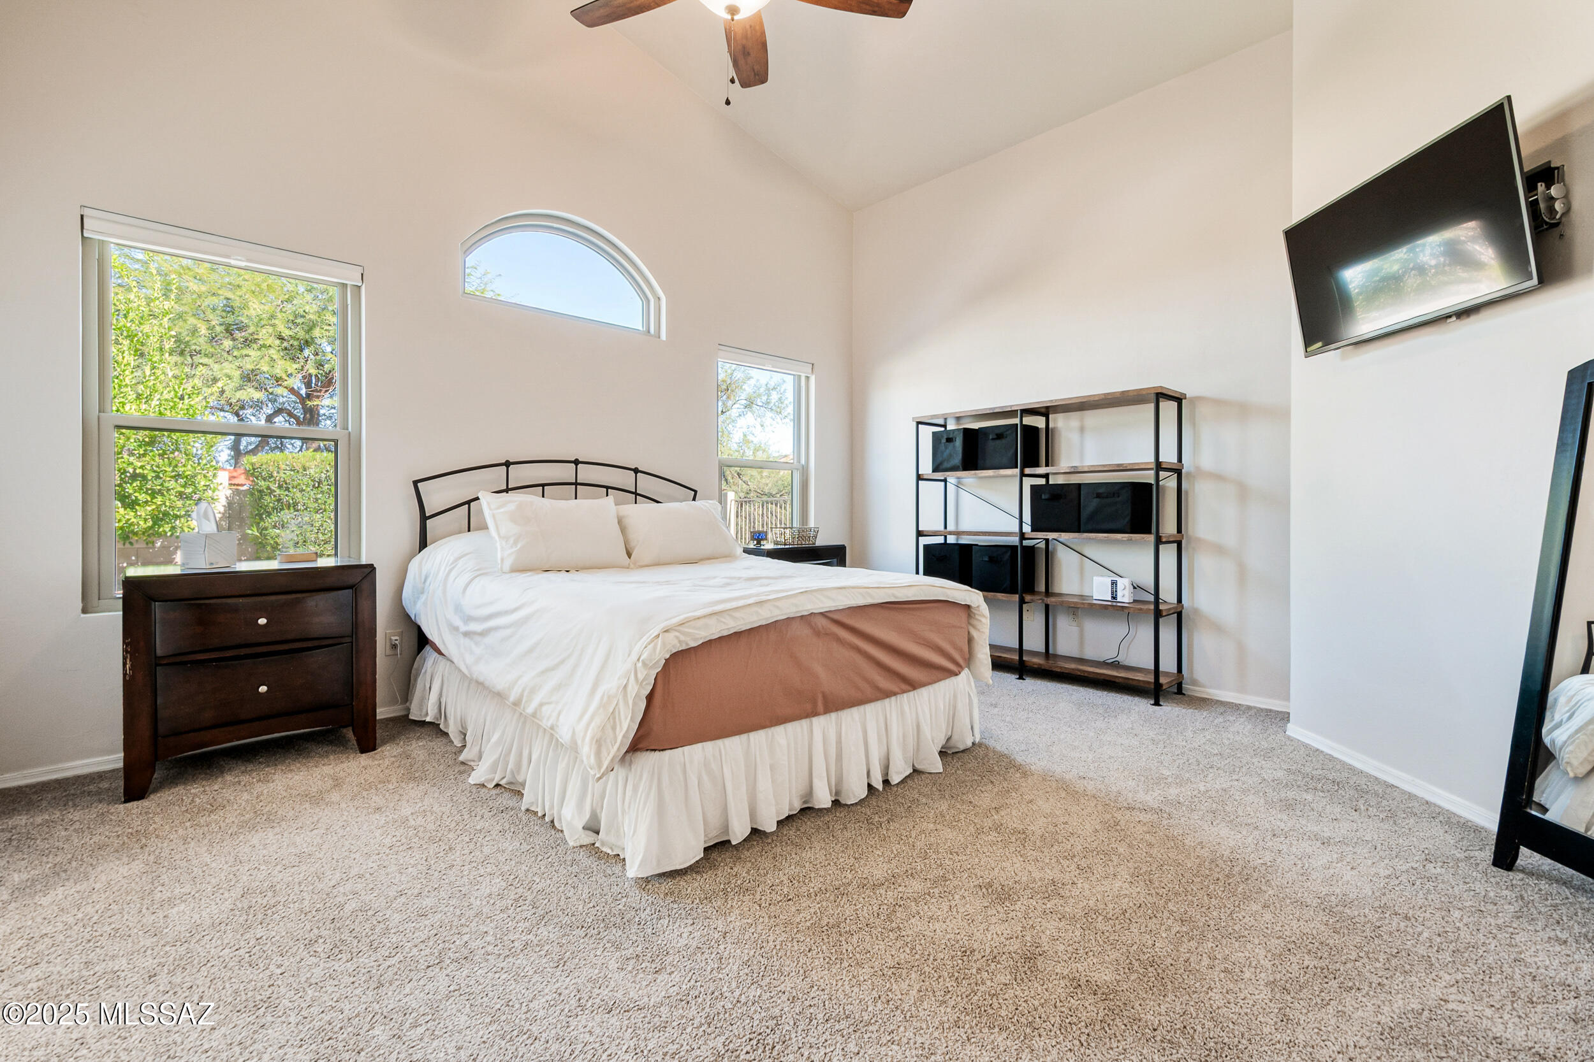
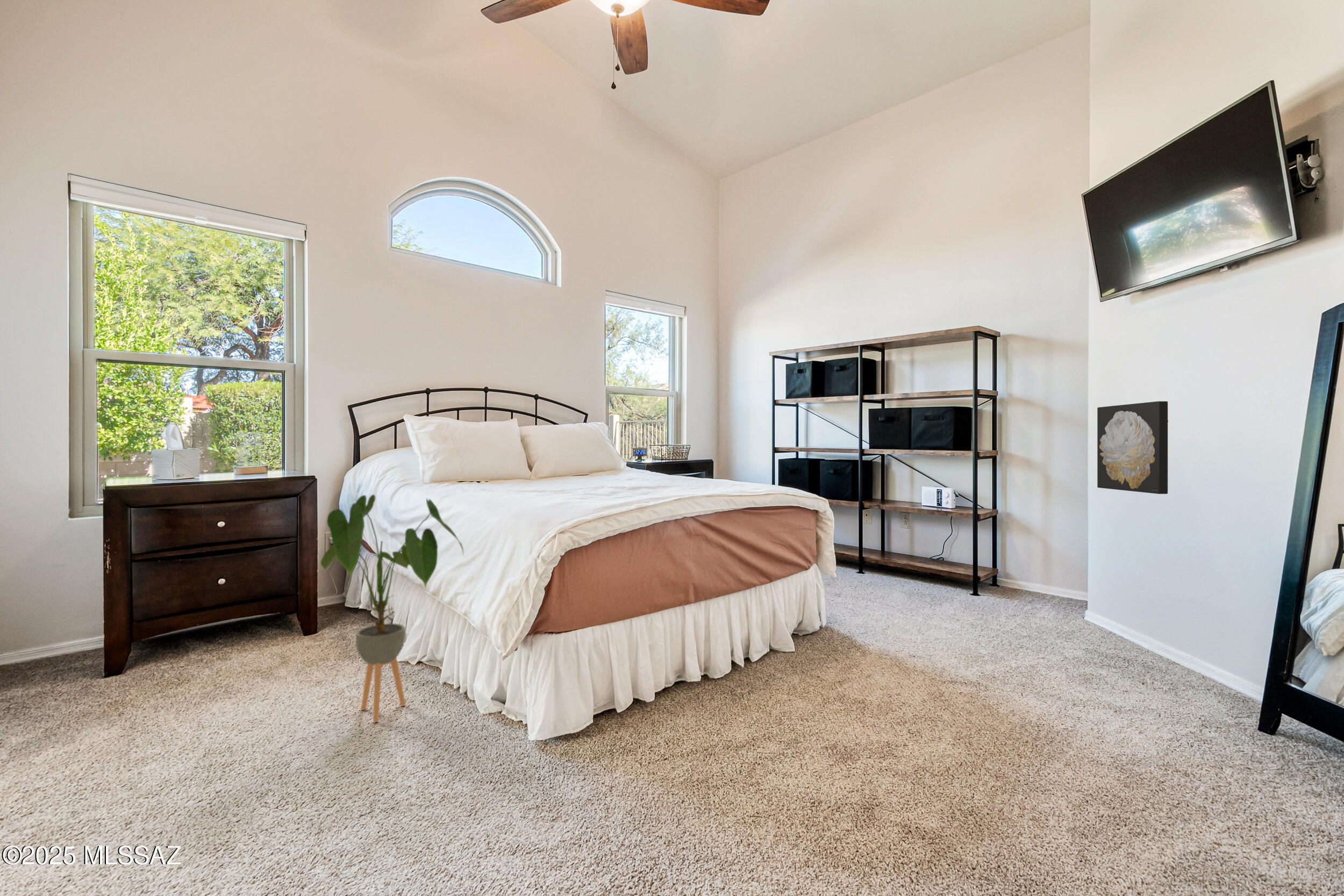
+ wall art (1130, 447)
+ house plant (392, 608)
